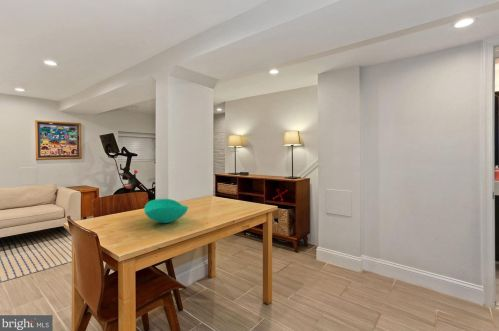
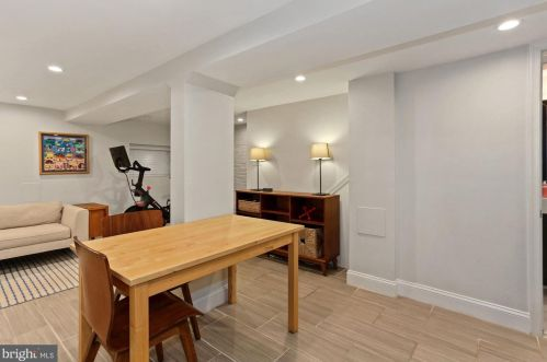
- table top decor (166, 212)
